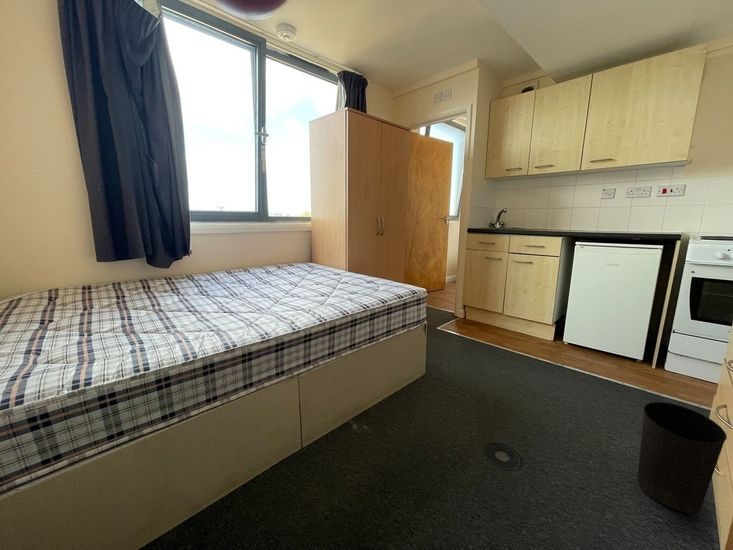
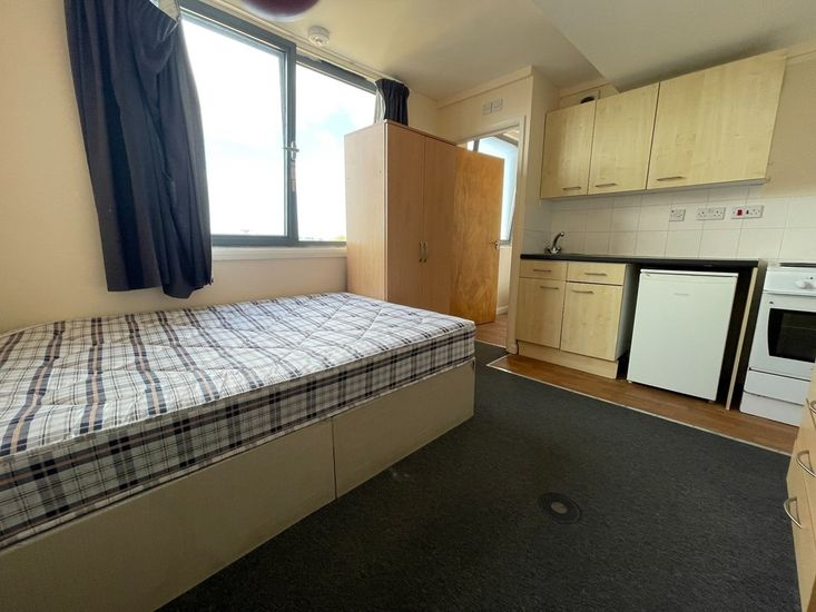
- waste basket (674, 456)
